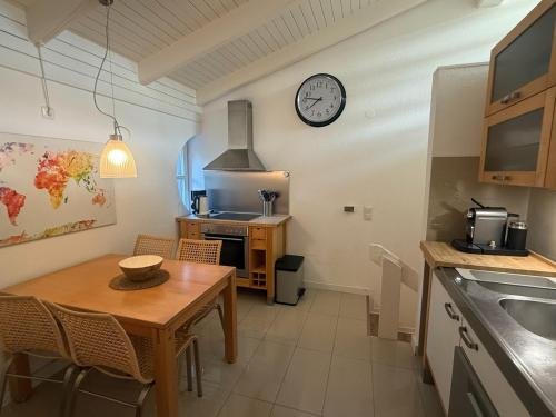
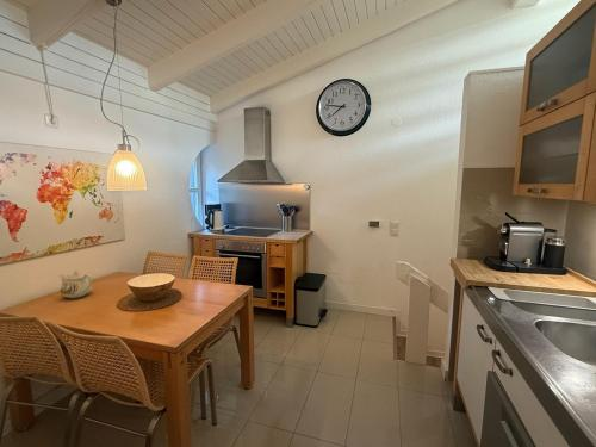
+ teapot (75, 283)
